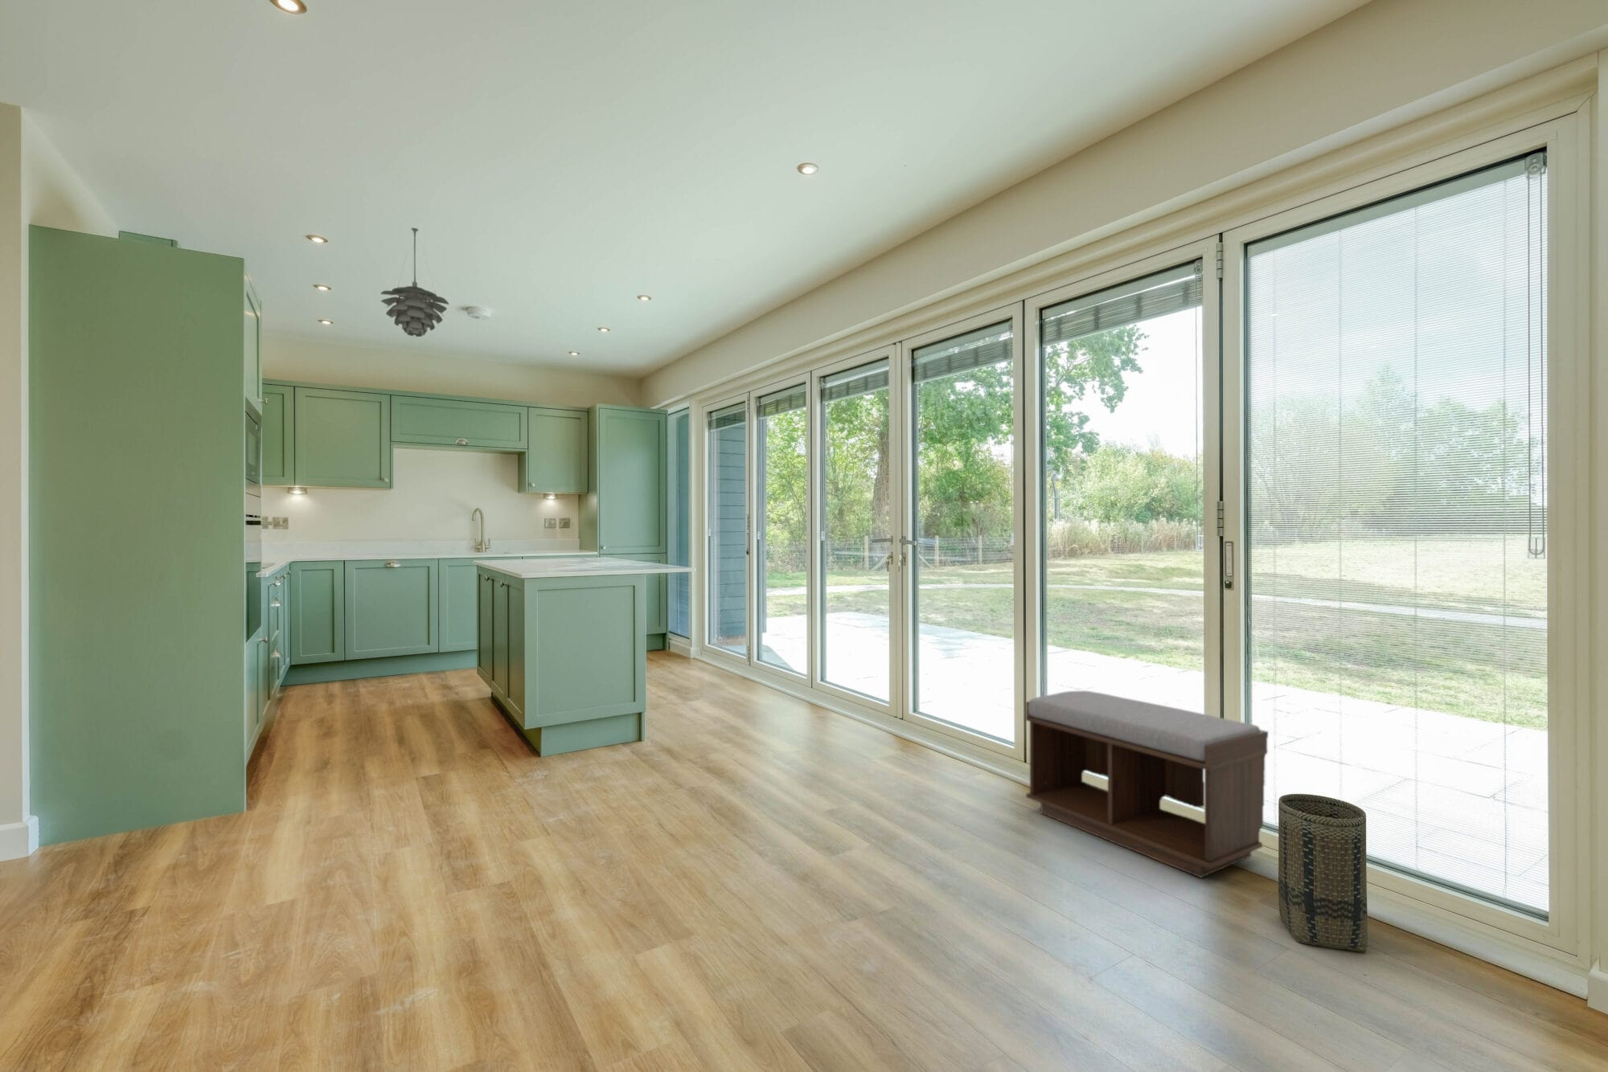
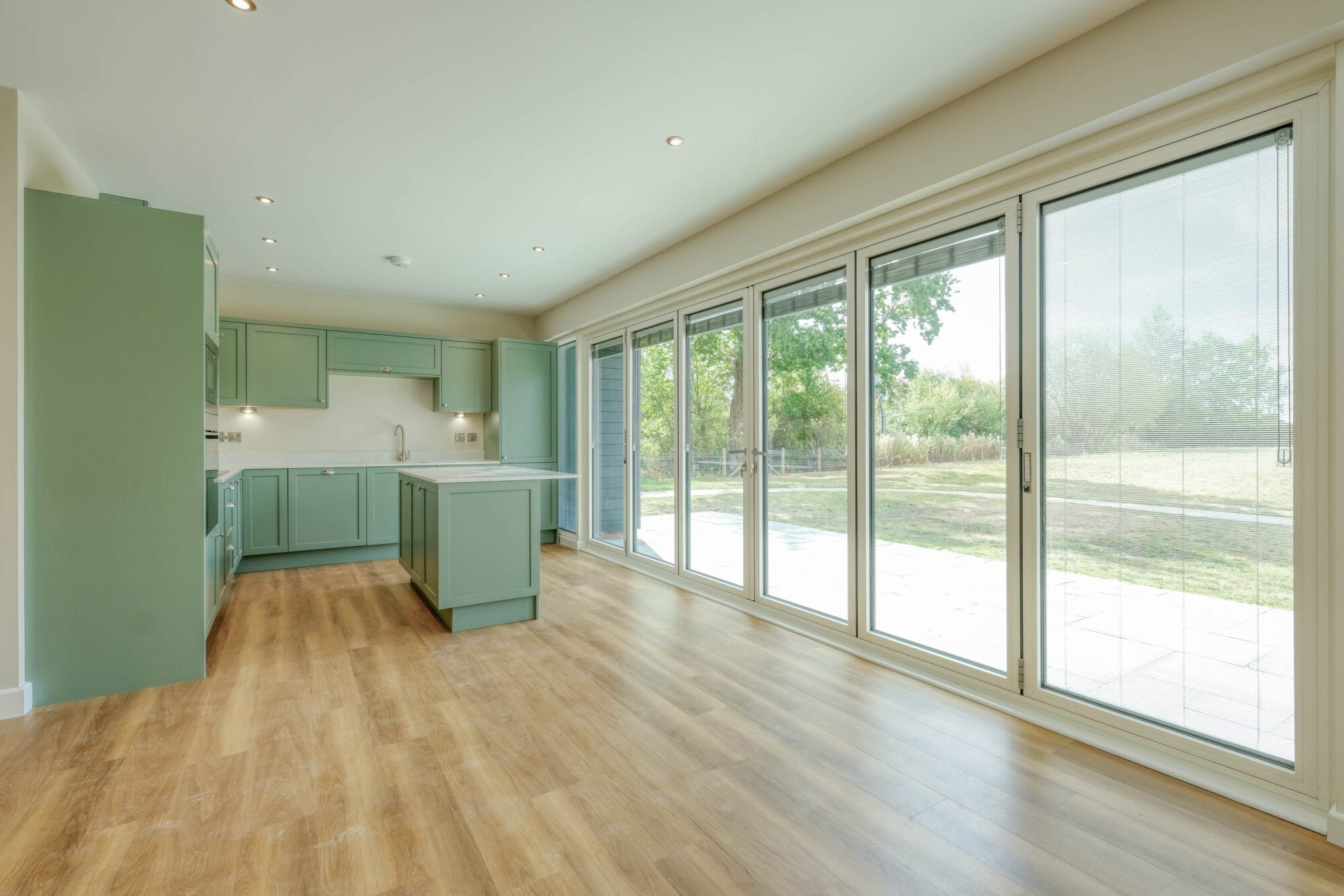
- pendant light (415, 282)
- bench (1137, 770)
- basket (1321, 870)
